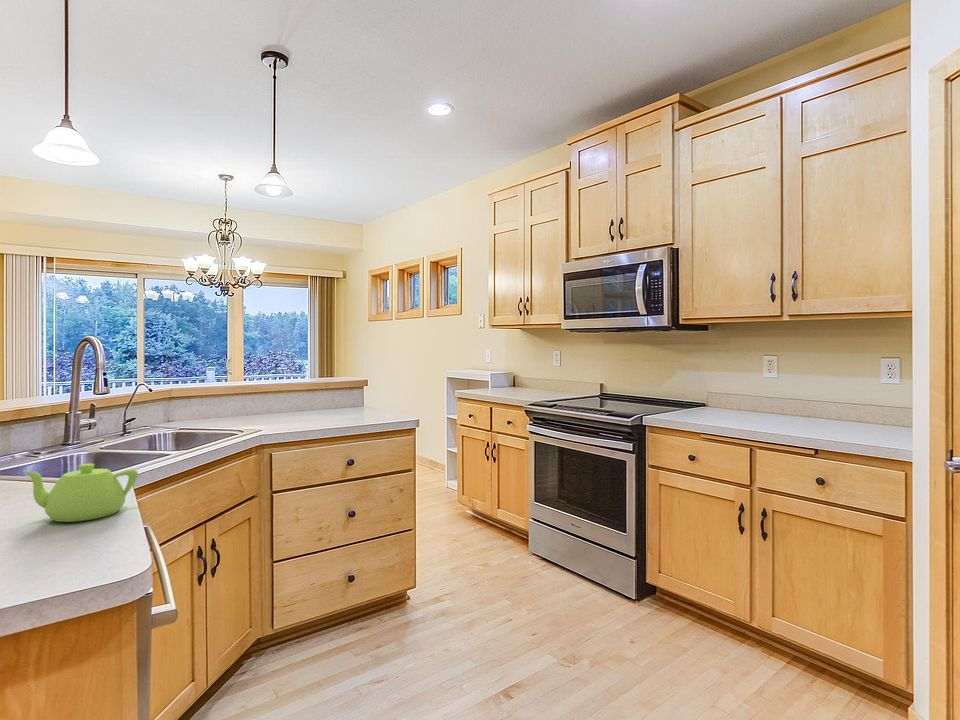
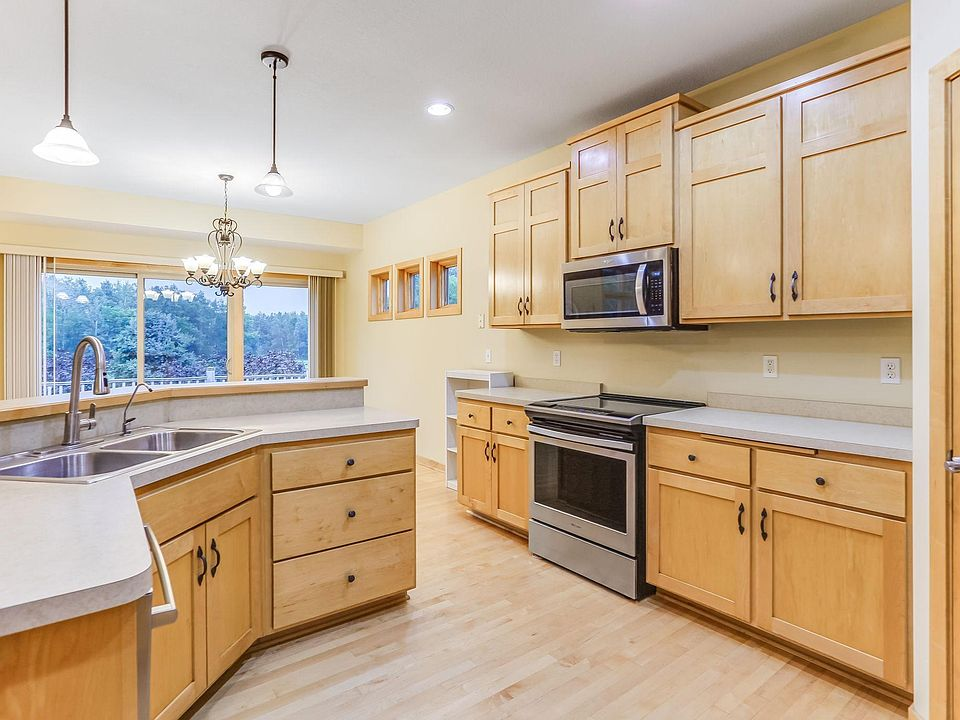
- teapot (82, 489)
